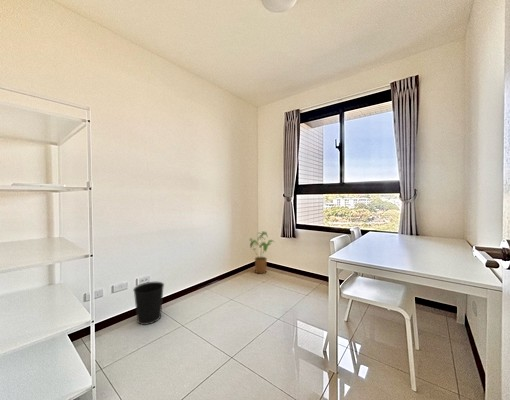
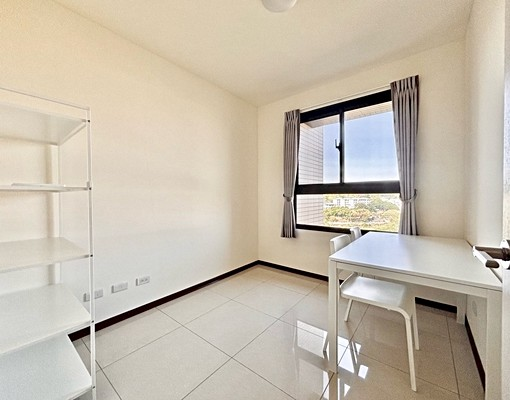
- wastebasket (149, 302)
- house plant (262, 252)
